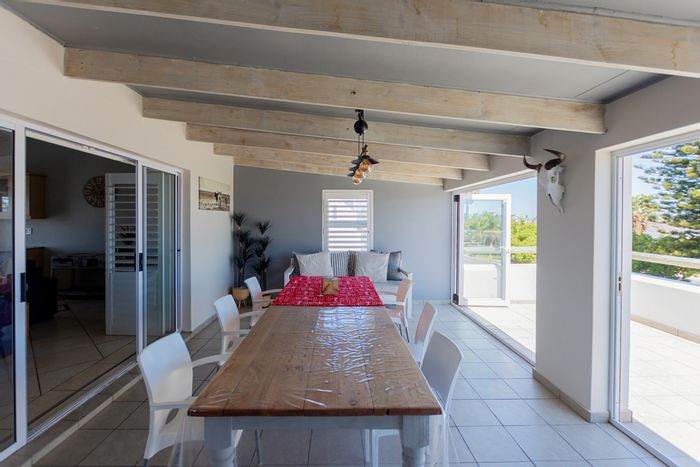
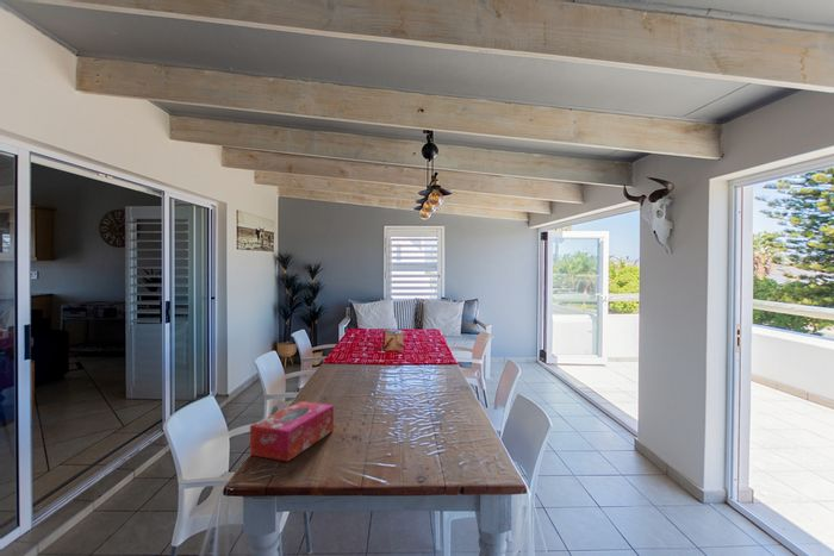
+ tissue box (294, 427)
